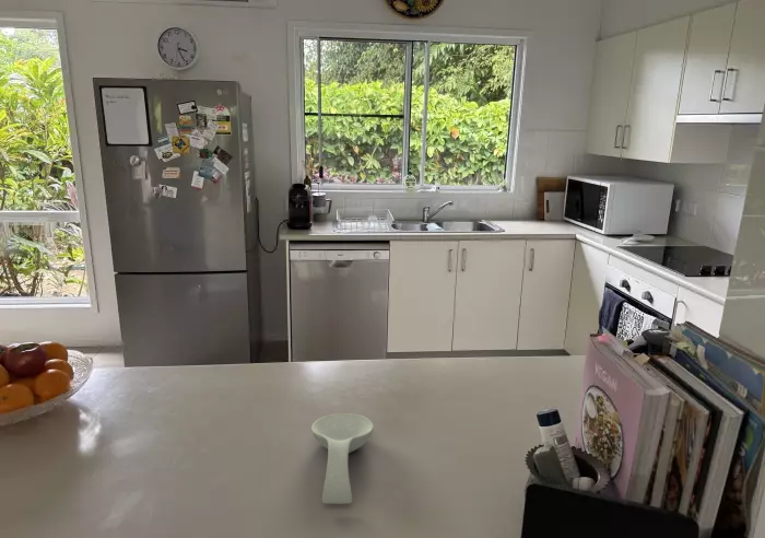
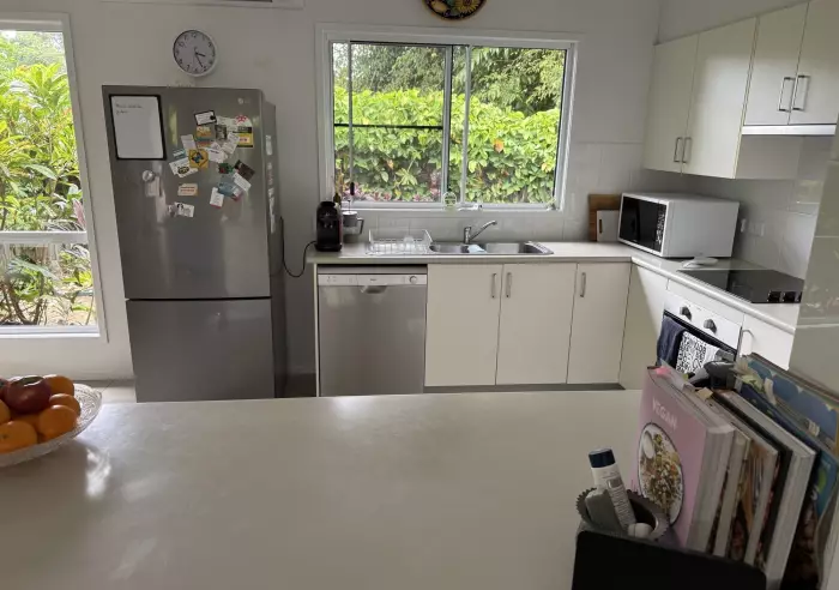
- spoon rest (341, 444)
